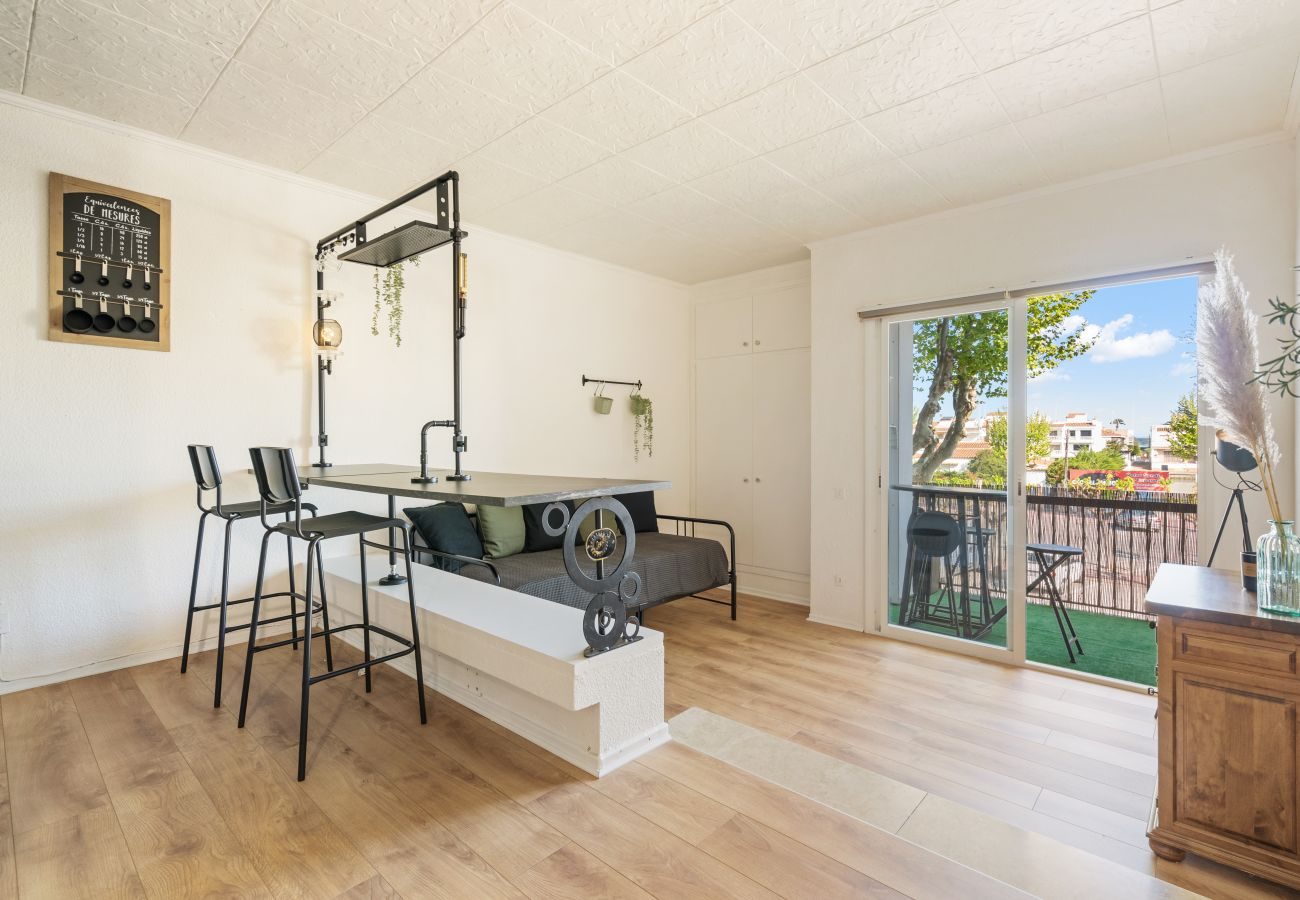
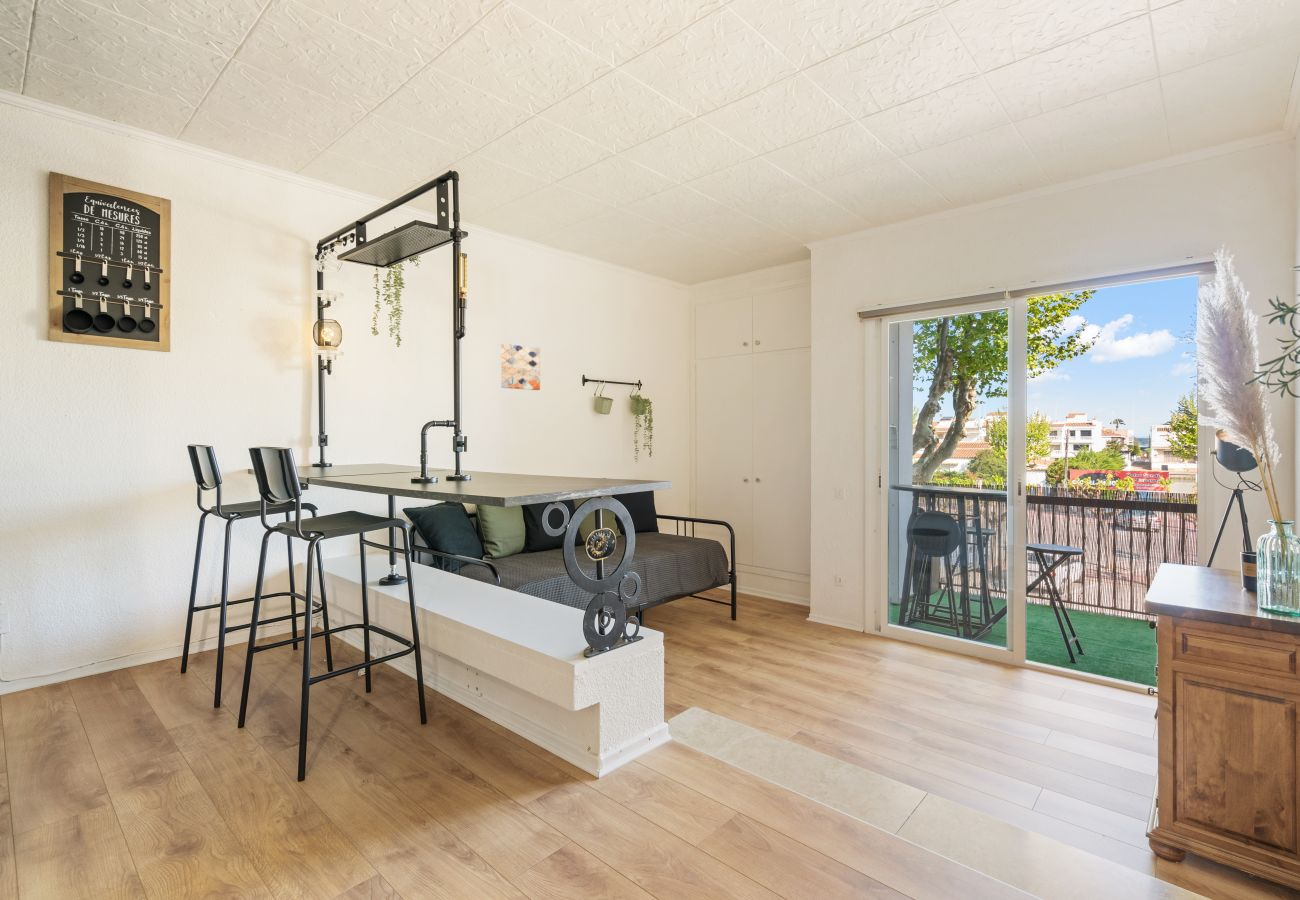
+ wall art (520, 367)
